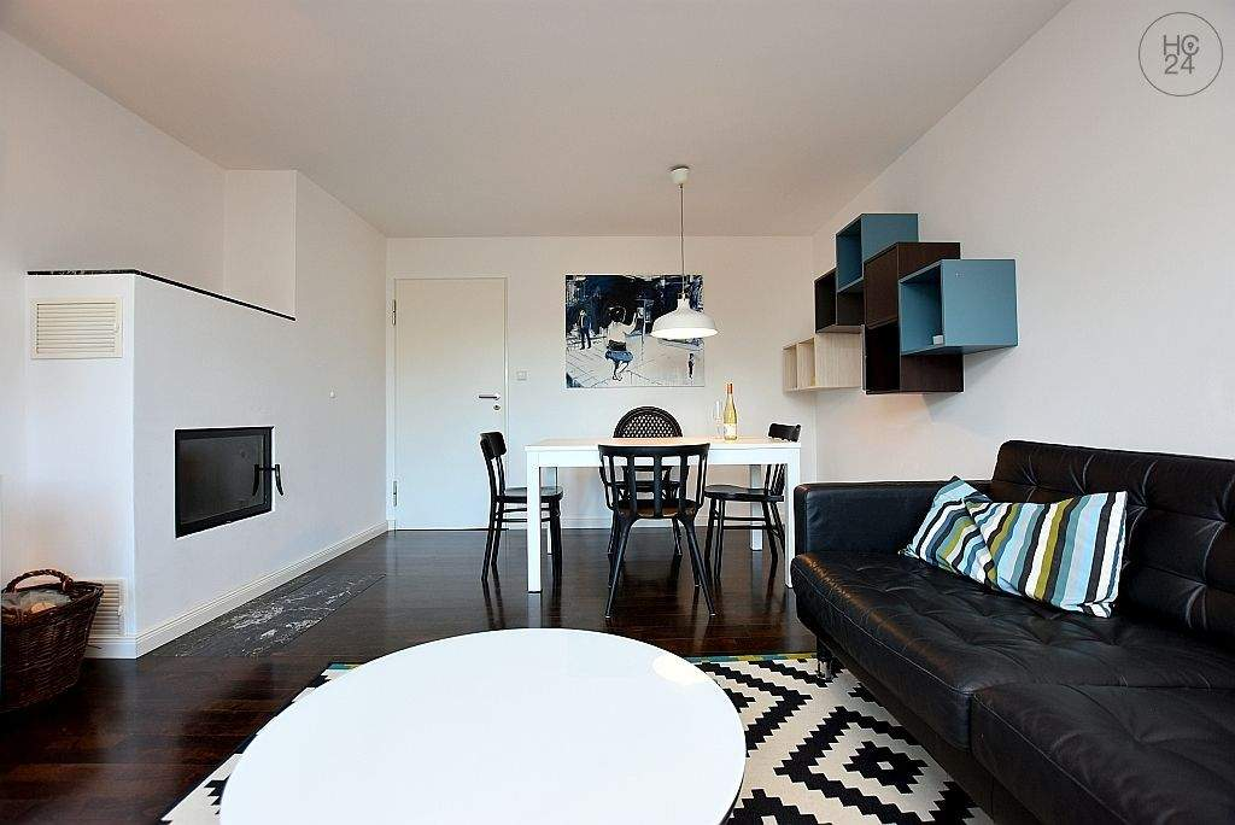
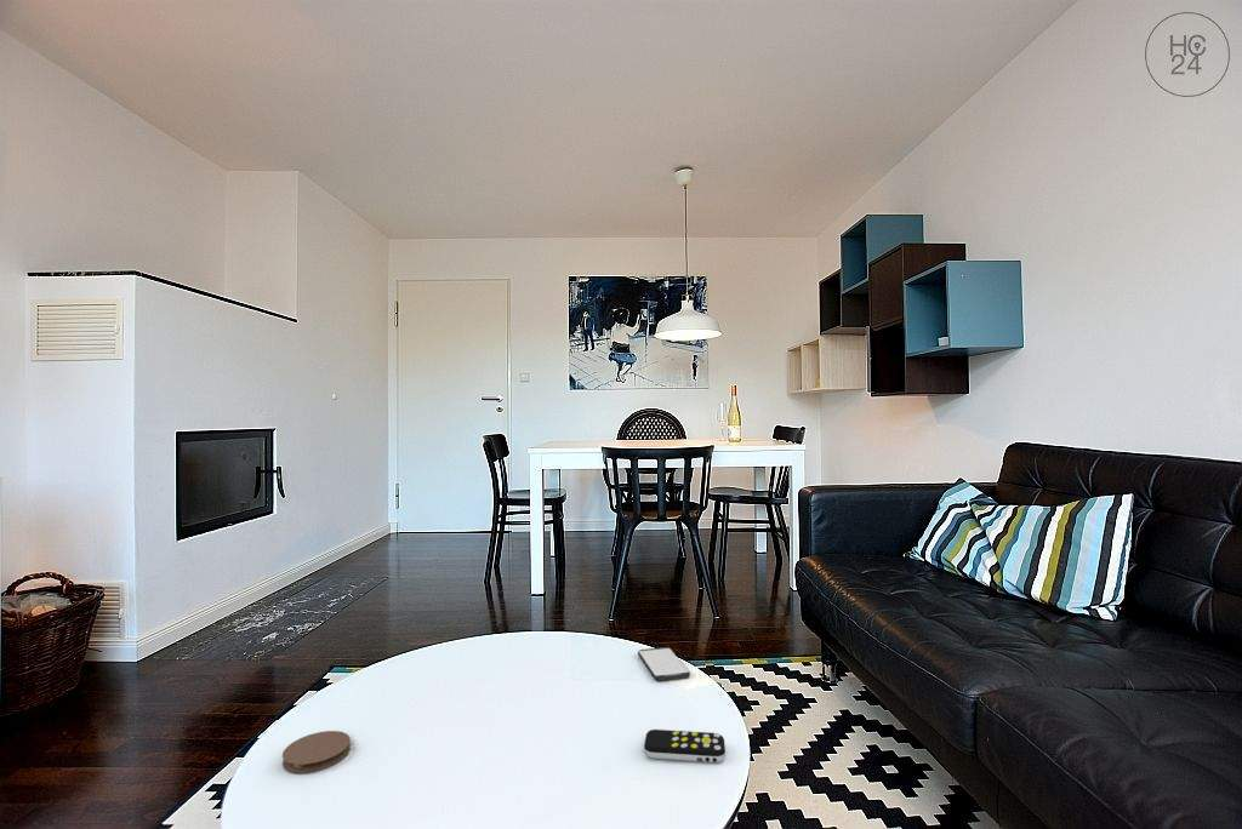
+ coaster (317, 750)
+ remote control (684, 744)
+ smartphone (662, 663)
